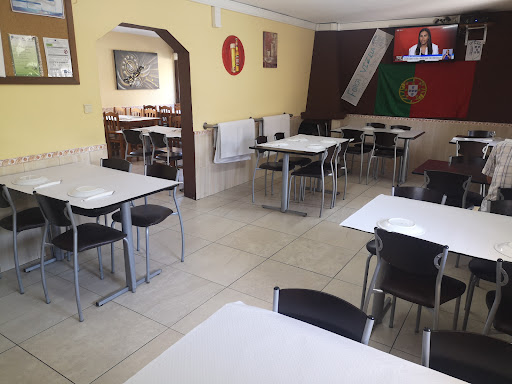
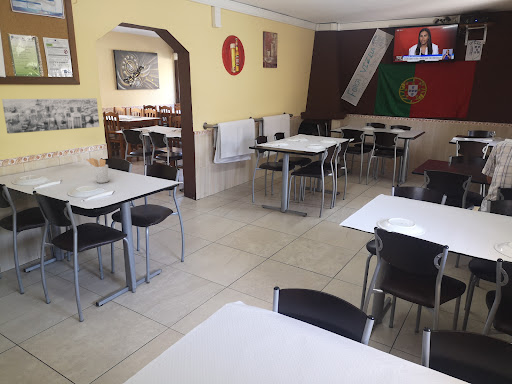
+ wall art (55, 114)
+ utensil holder (98, 169)
